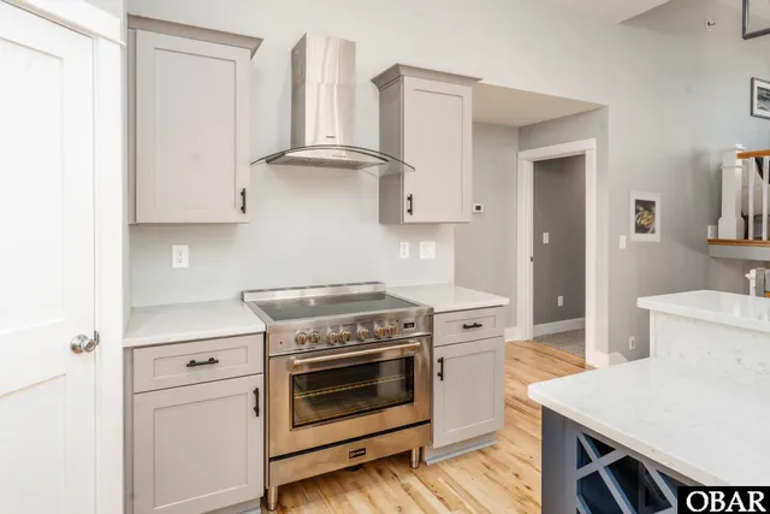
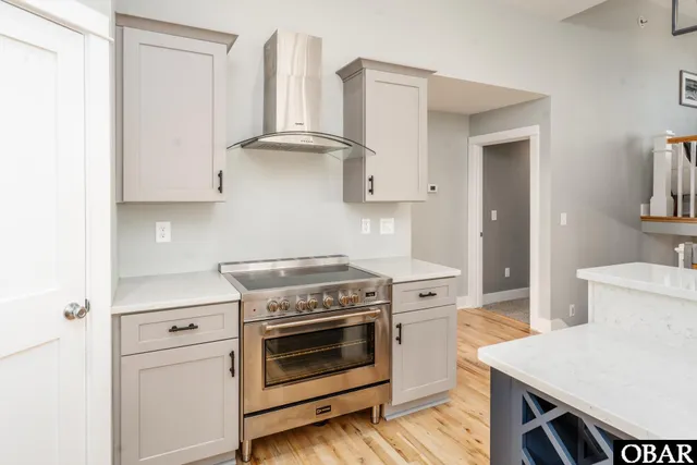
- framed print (644, 217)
